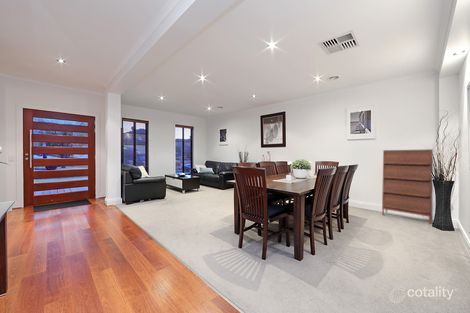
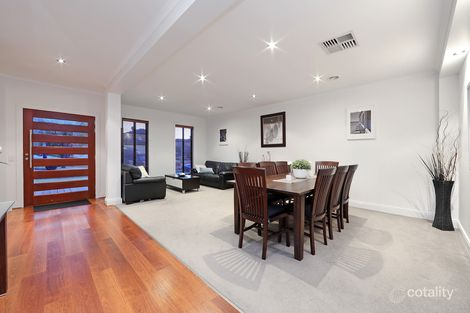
- shoe cabinet (406, 183)
